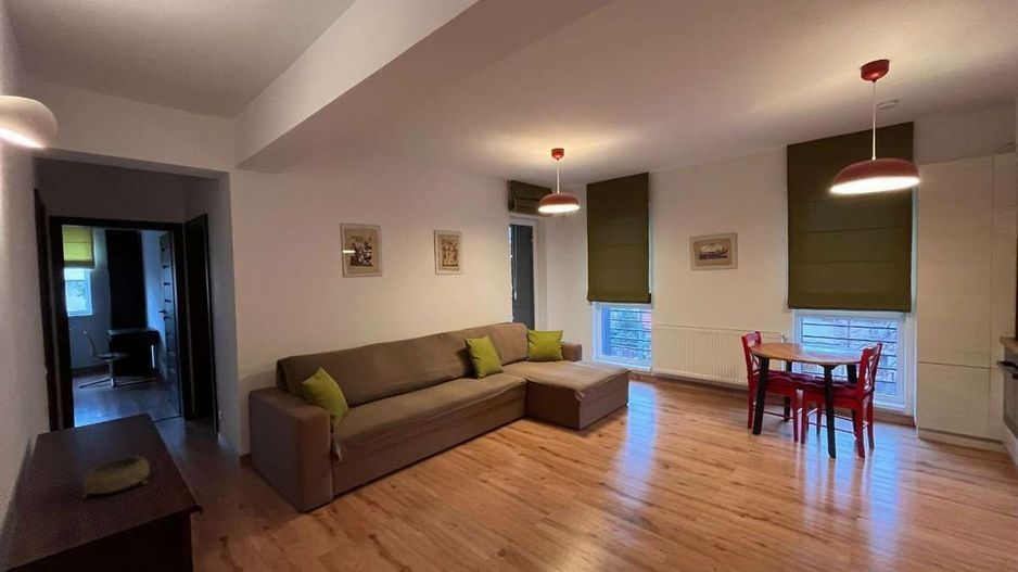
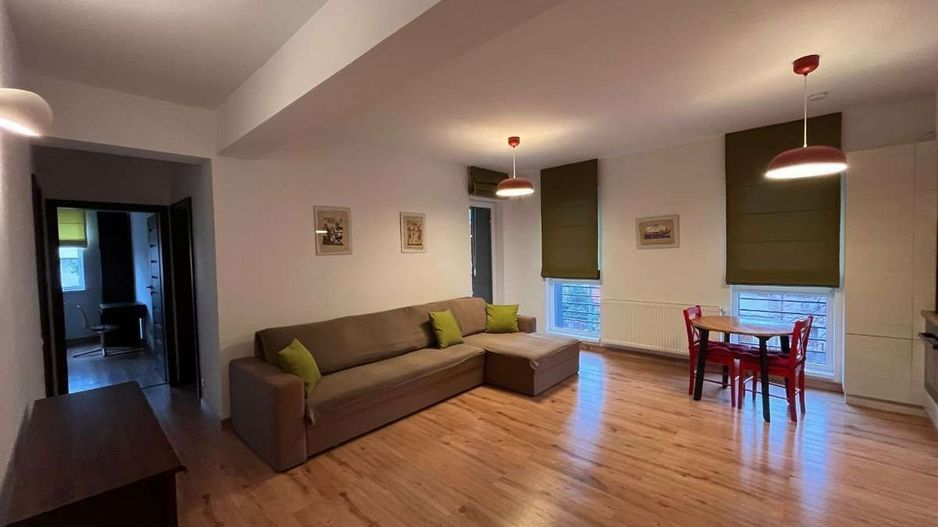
- decorative bowl (117, 474)
